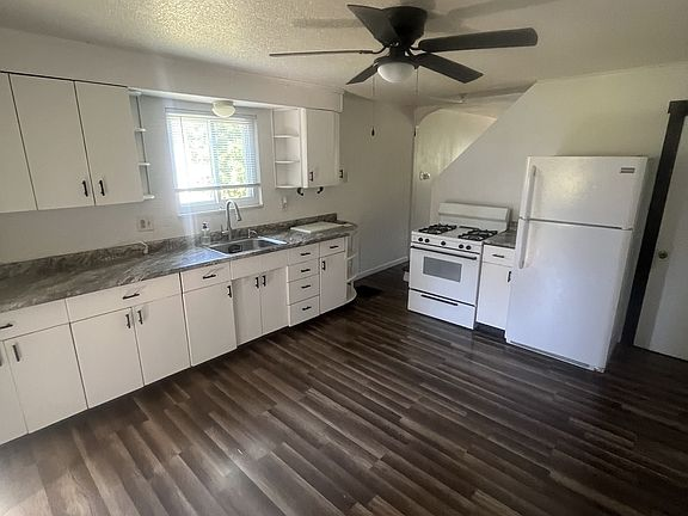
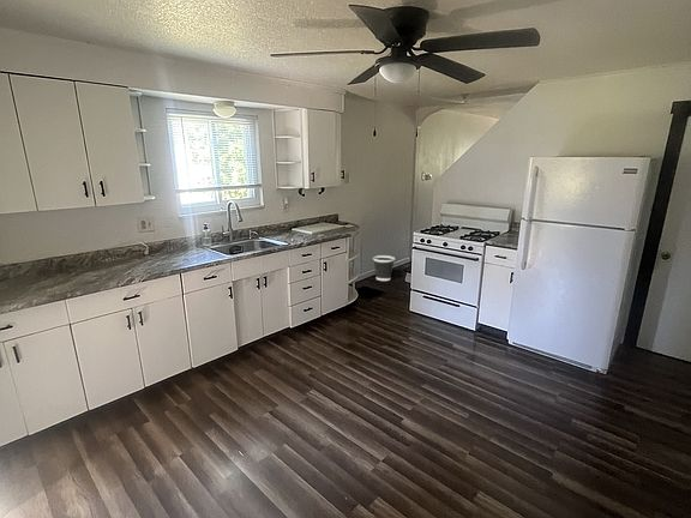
+ wastebasket (383, 267)
